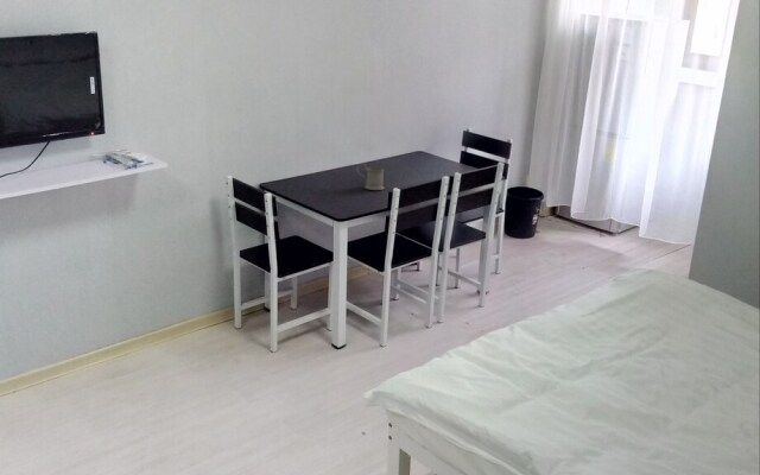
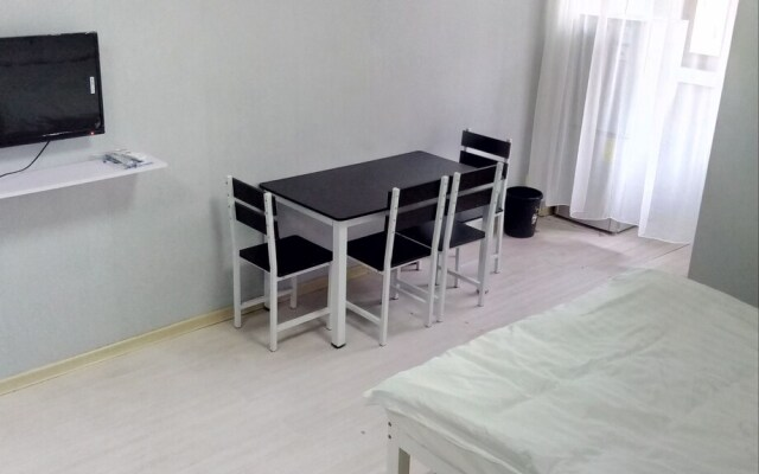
- mug (370, 176)
